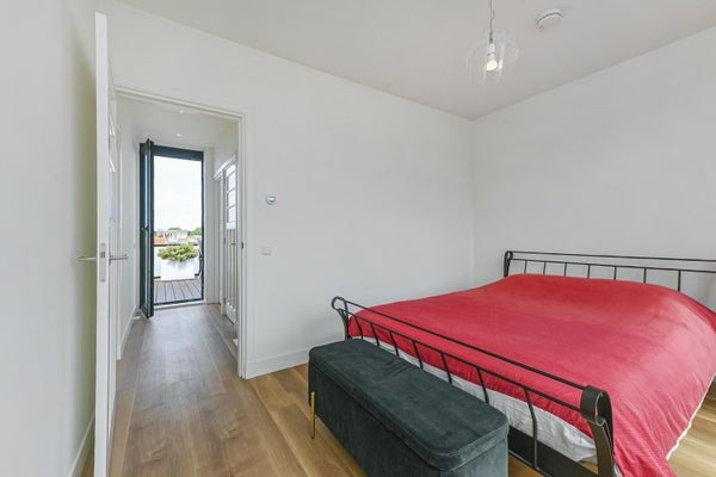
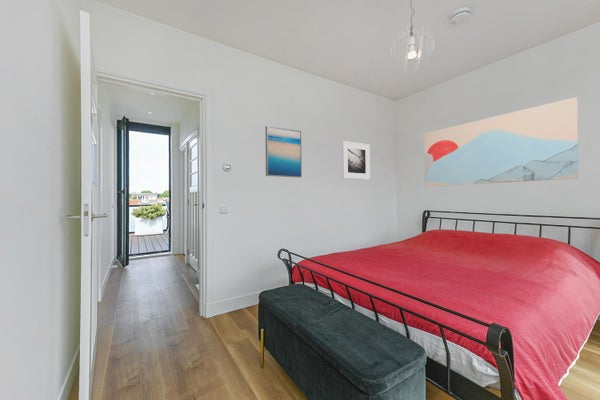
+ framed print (356, 160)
+ wall art (284, 152)
+ wall art (485, 151)
